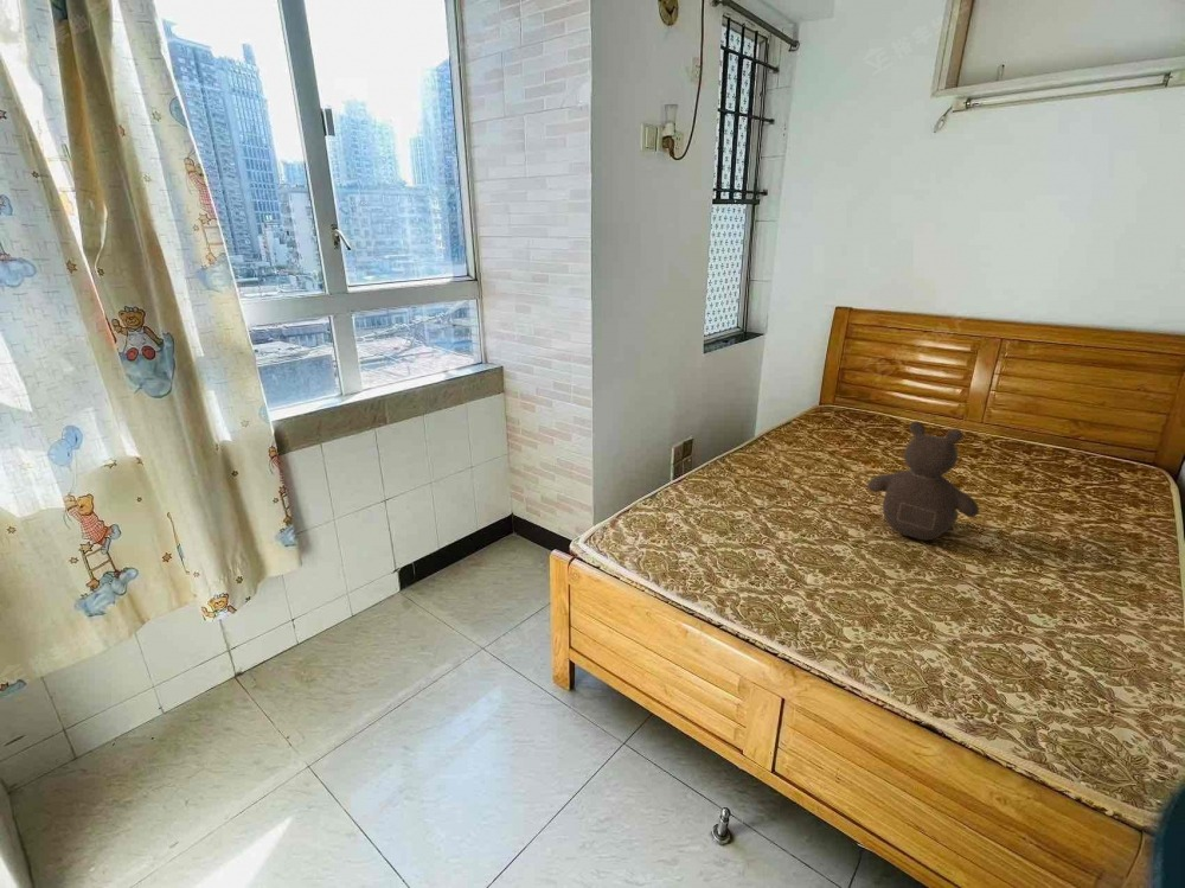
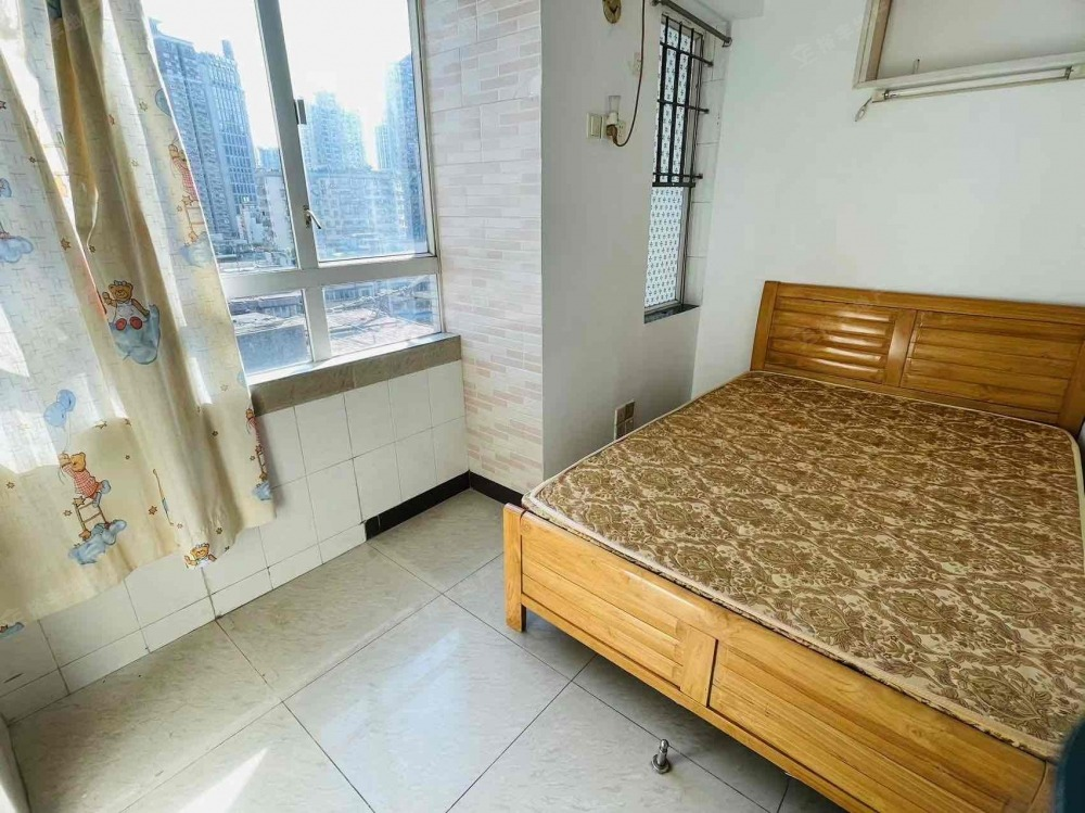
- teddy bear (928, 475)
